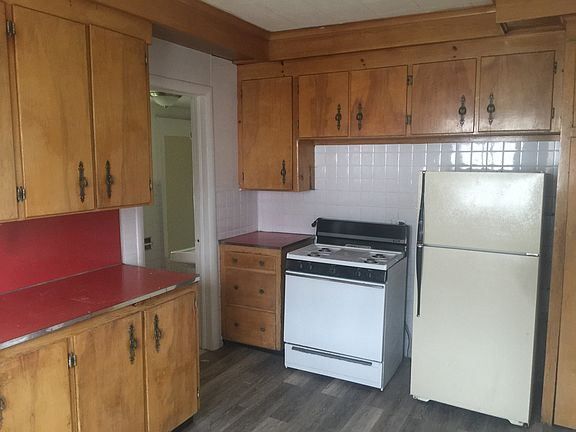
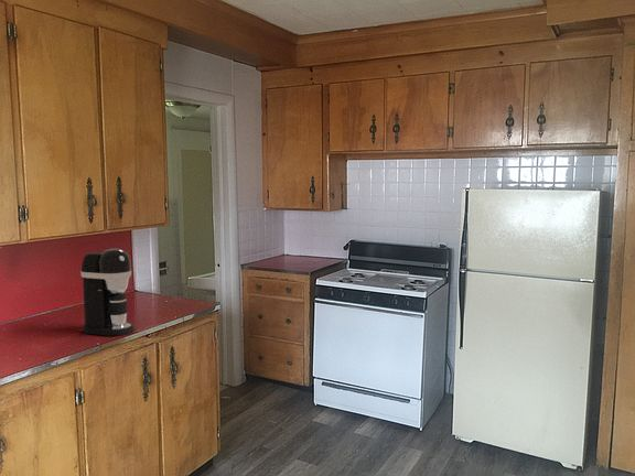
+ coffee maker (107, 290)
